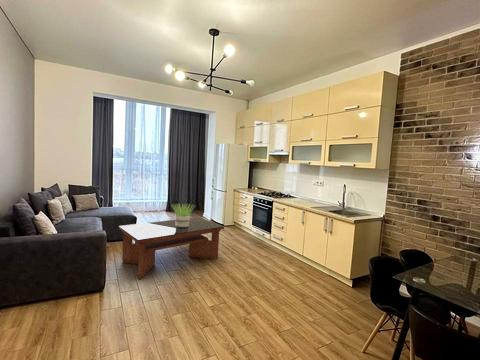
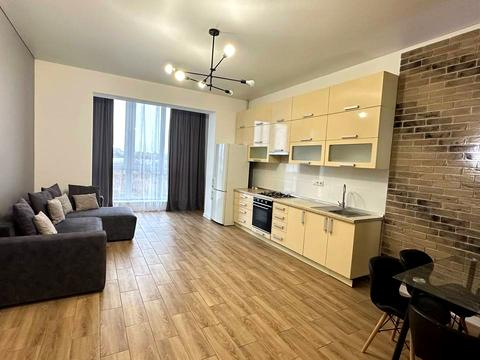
- coffee table (173, 243)
- potted plant (182, 215)
